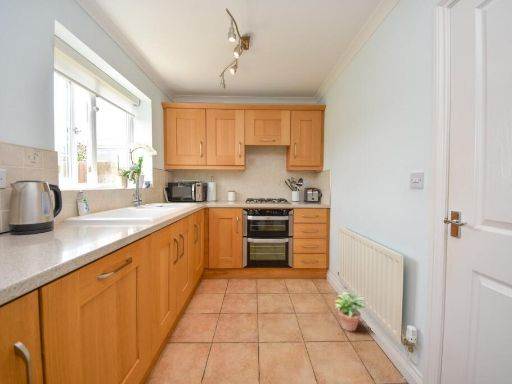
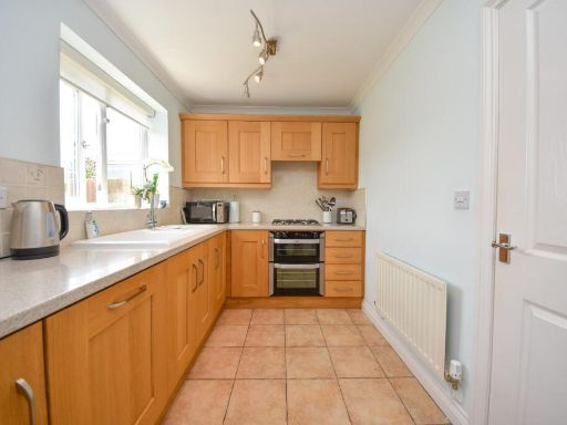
- potted plant (351, 307)
